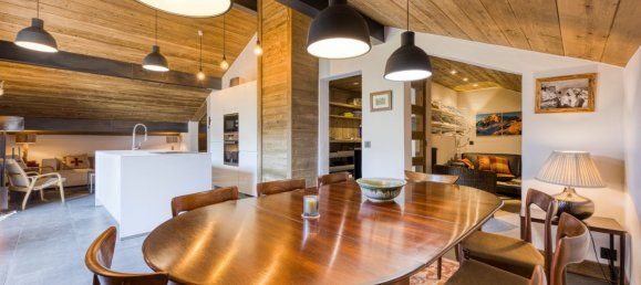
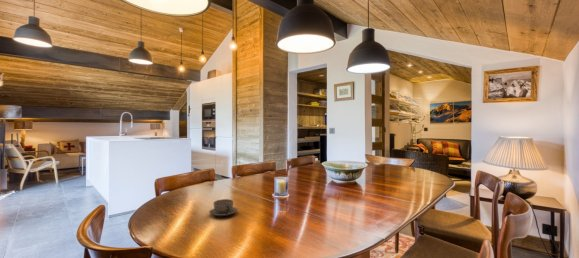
+ teacup (223, 207)
